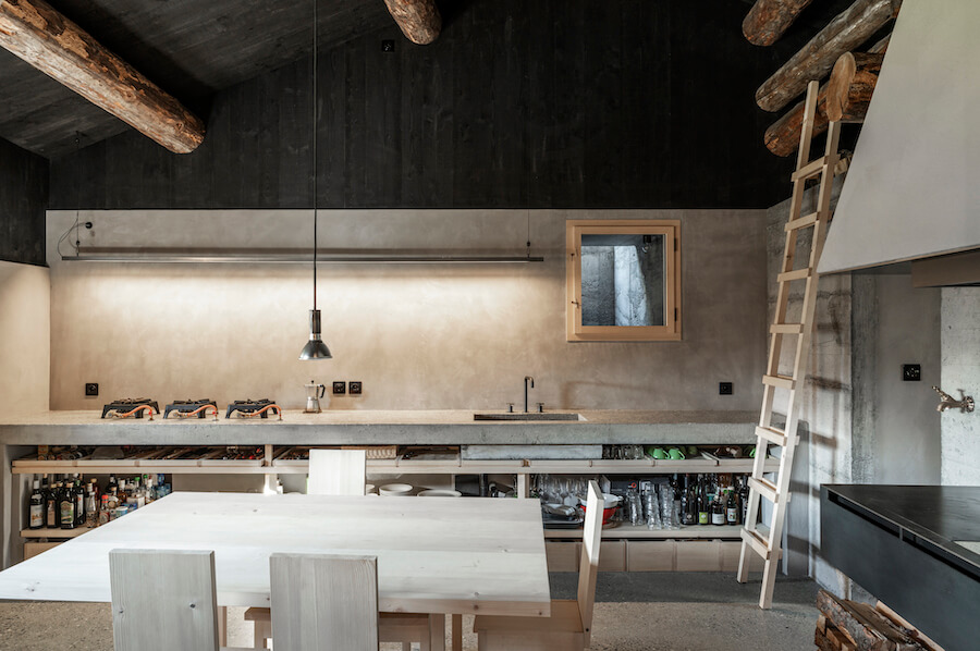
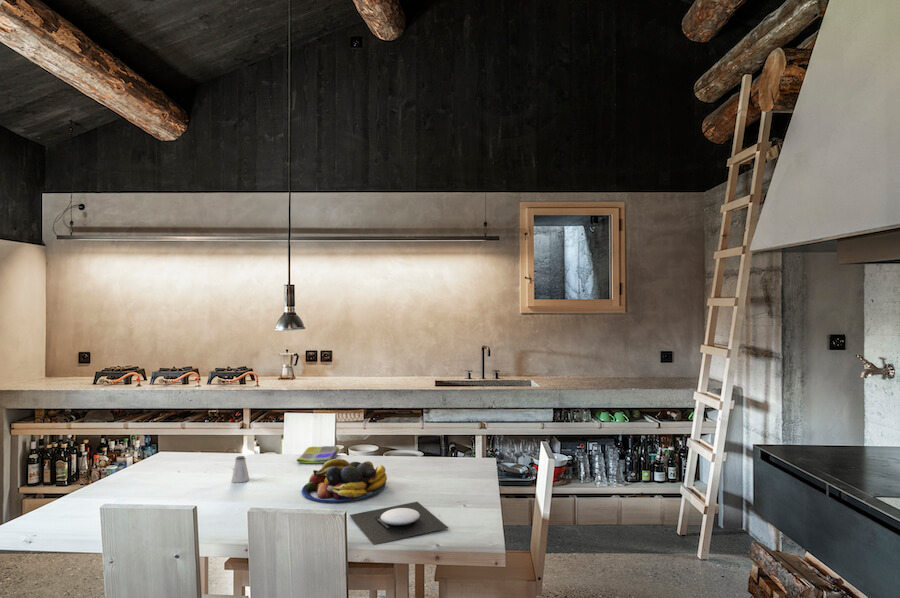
+ dish towel (318, 454)
+ plate (397, 516)
+ fruit bowl (343, 473)
+ saltshaker (240, 468)
